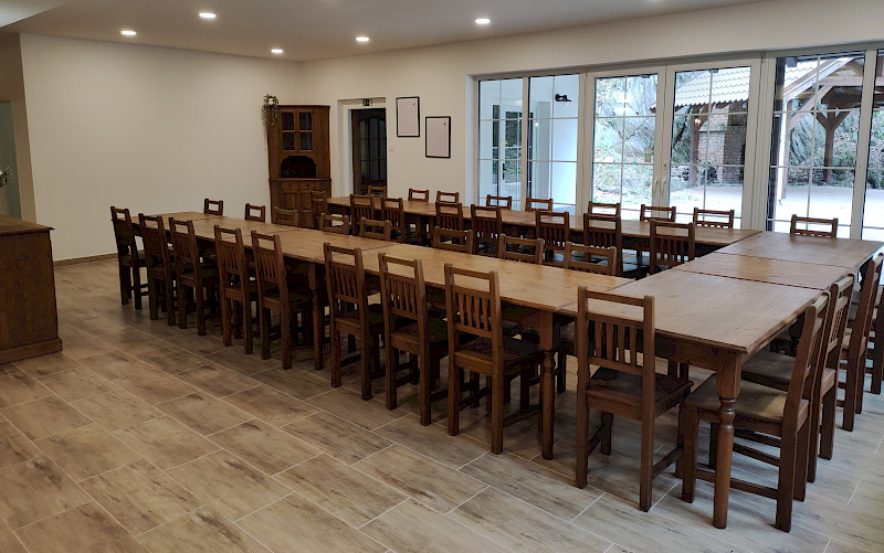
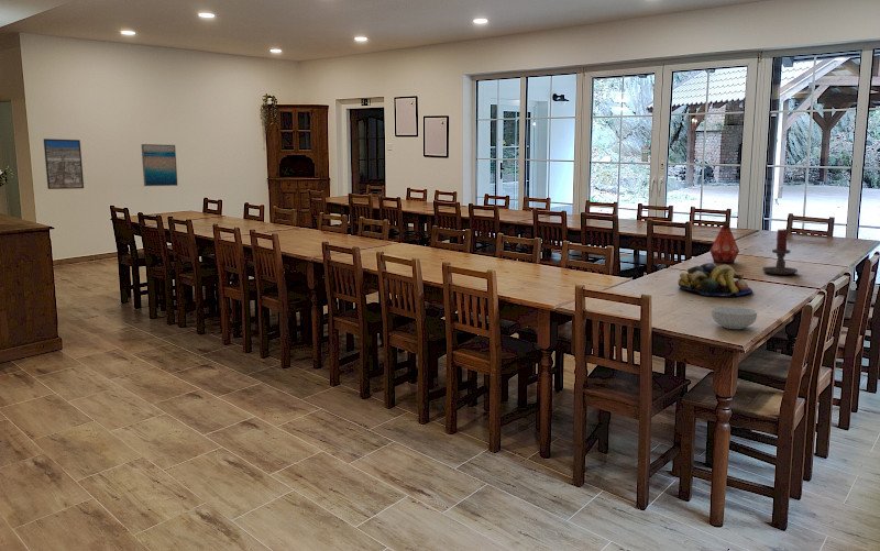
+ bottle (724, 241)
+ wall art (160, 165)
+ fruit bowl (716, 277)
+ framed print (64, 164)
+ candle holder (781, 250)
+ cereal bowl (733, 318)
